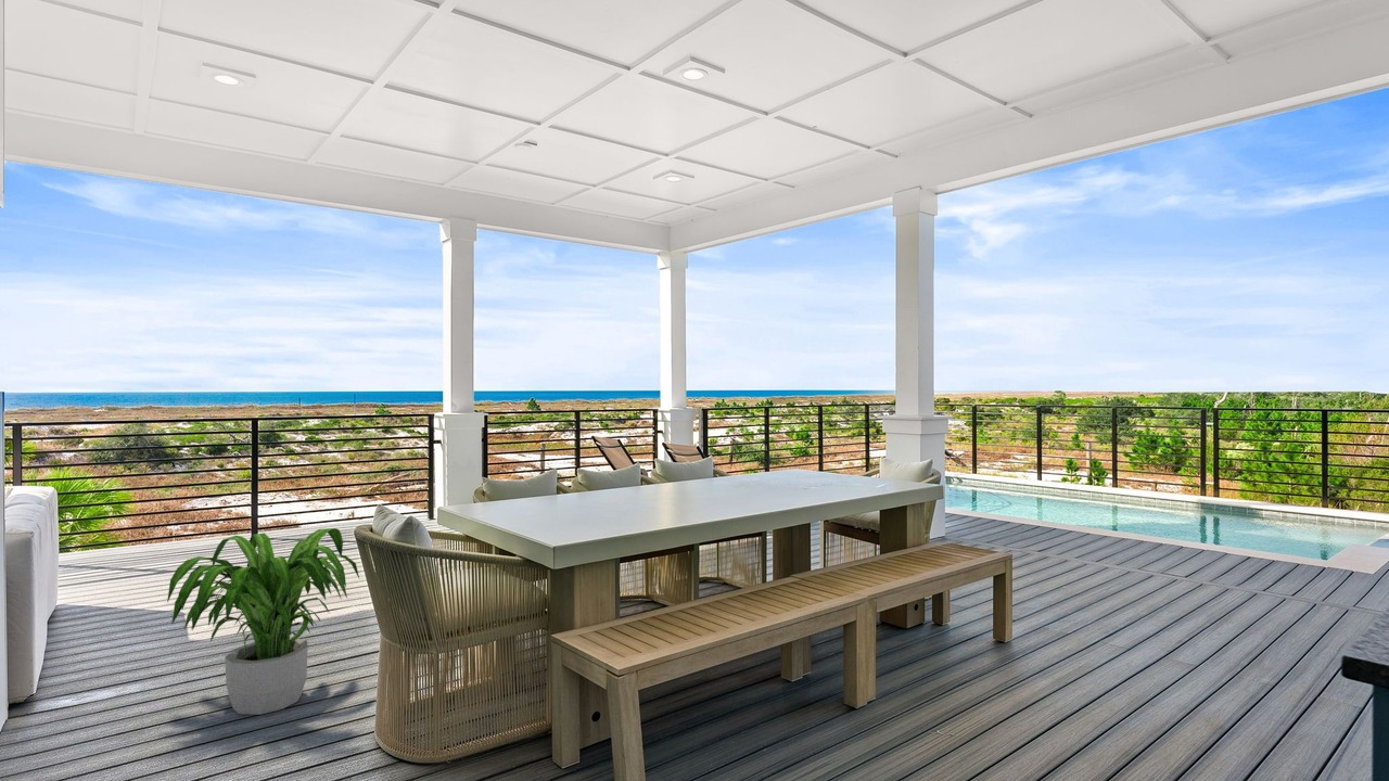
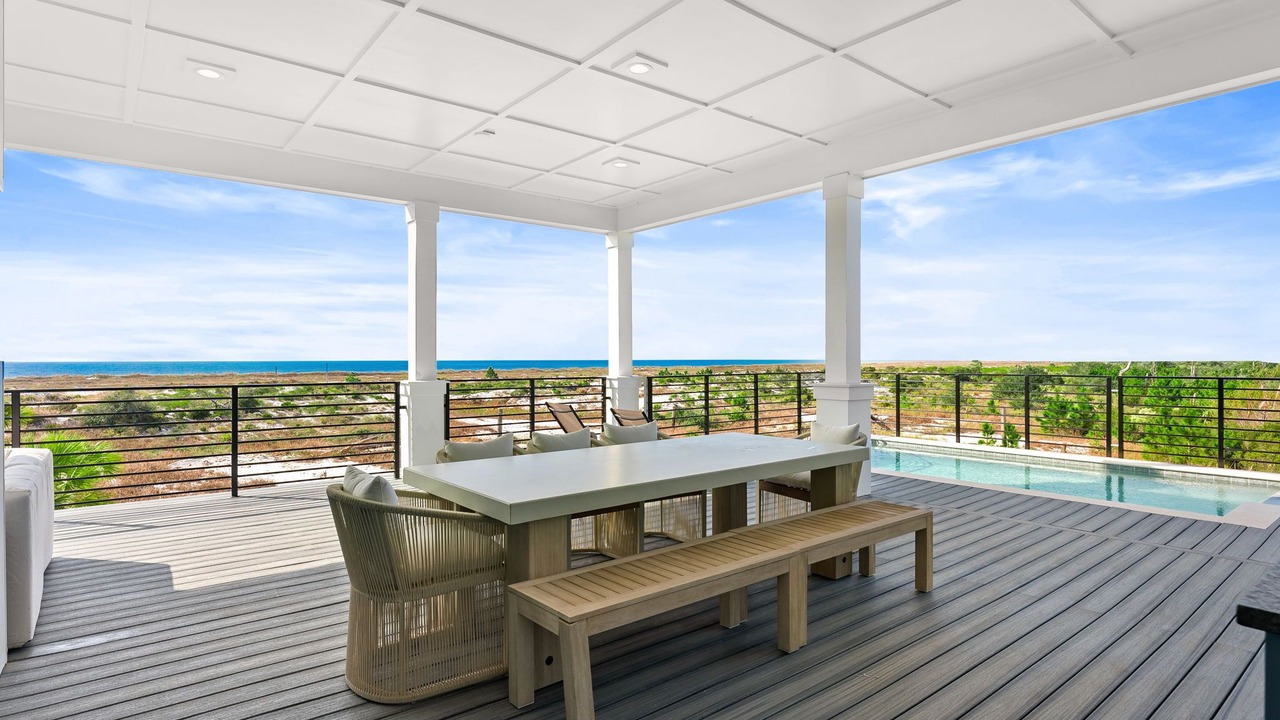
- potted plant (271, 618)
